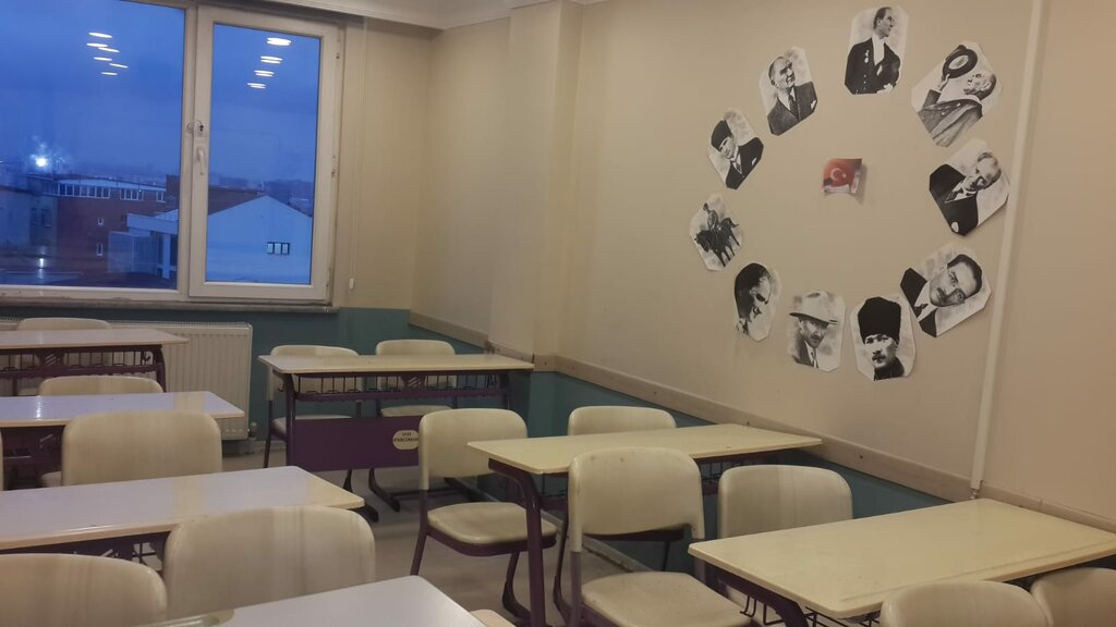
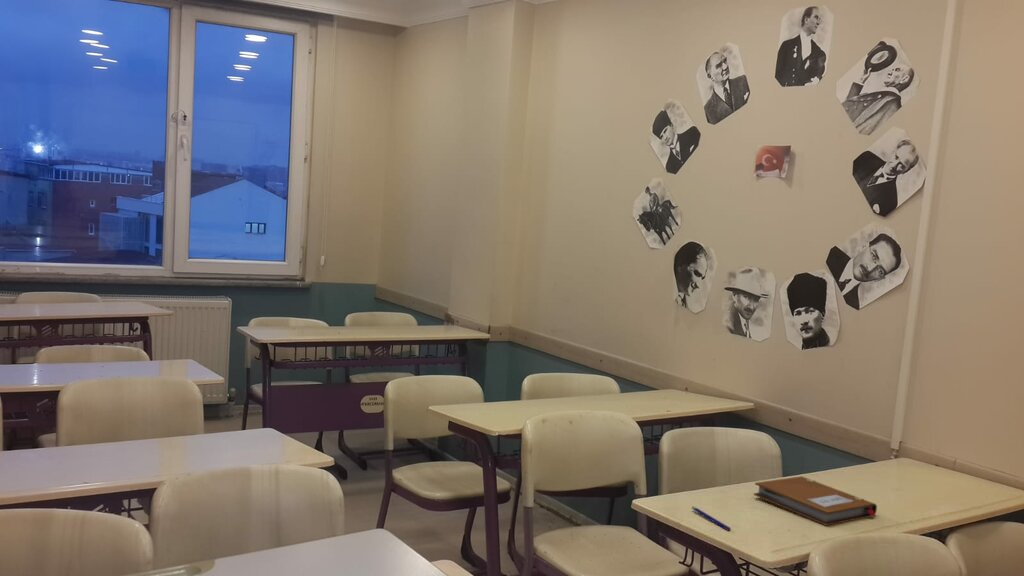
+ pen (710, 518)
+ notebook (816, 499)
